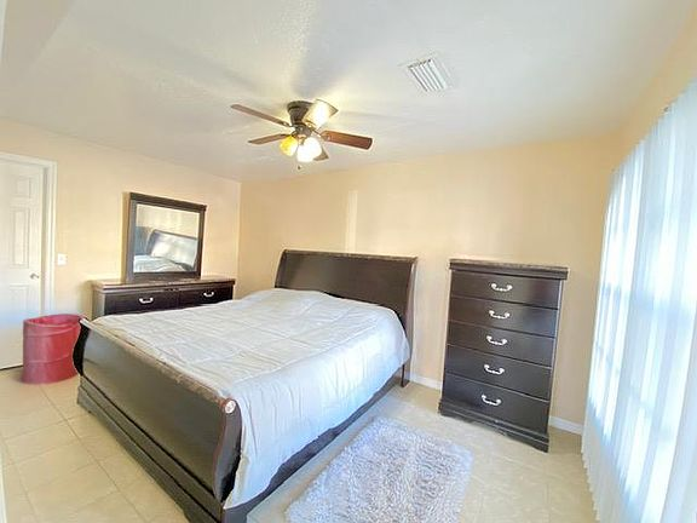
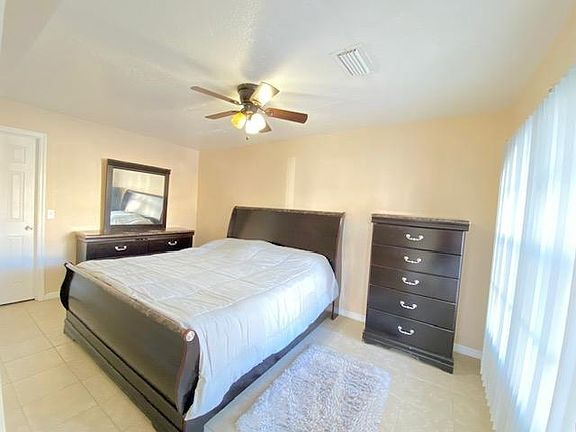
- laundry hamper (54, 346)
